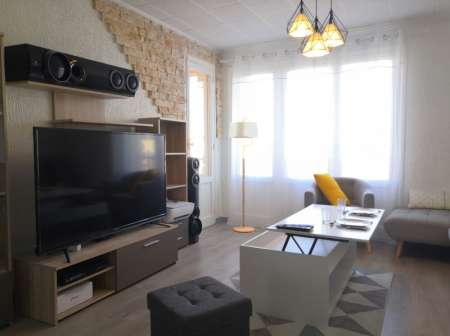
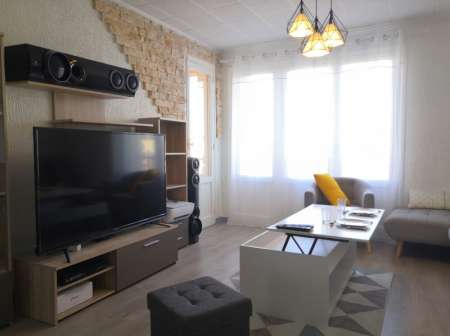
- floor lamp (244, 173)
